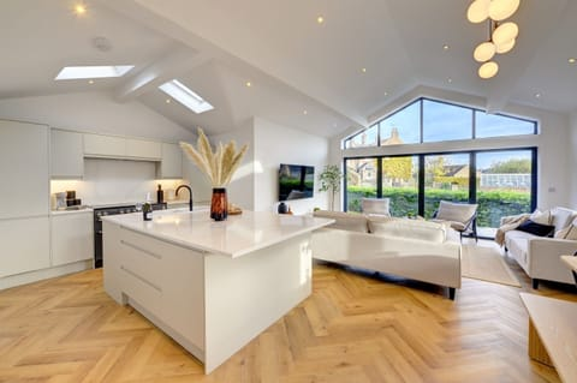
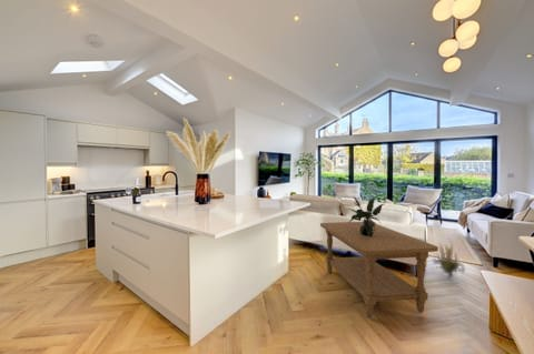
+ potted plant (364, 215)
+ coffee table (367, 261)
+ decorative plant (446, 256)
